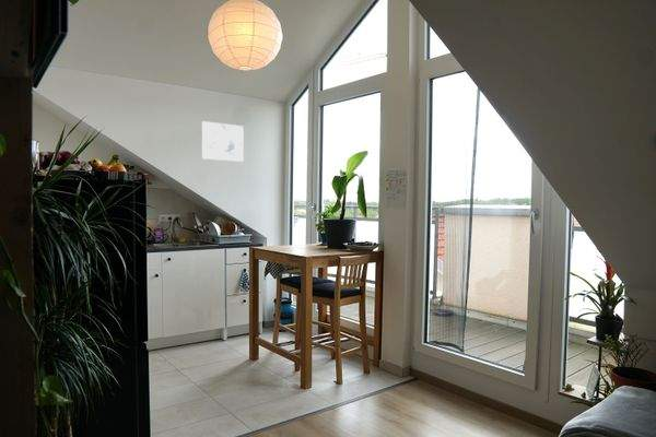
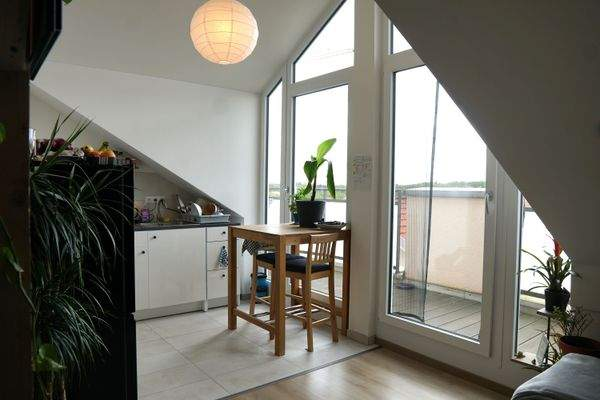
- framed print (222, 142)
